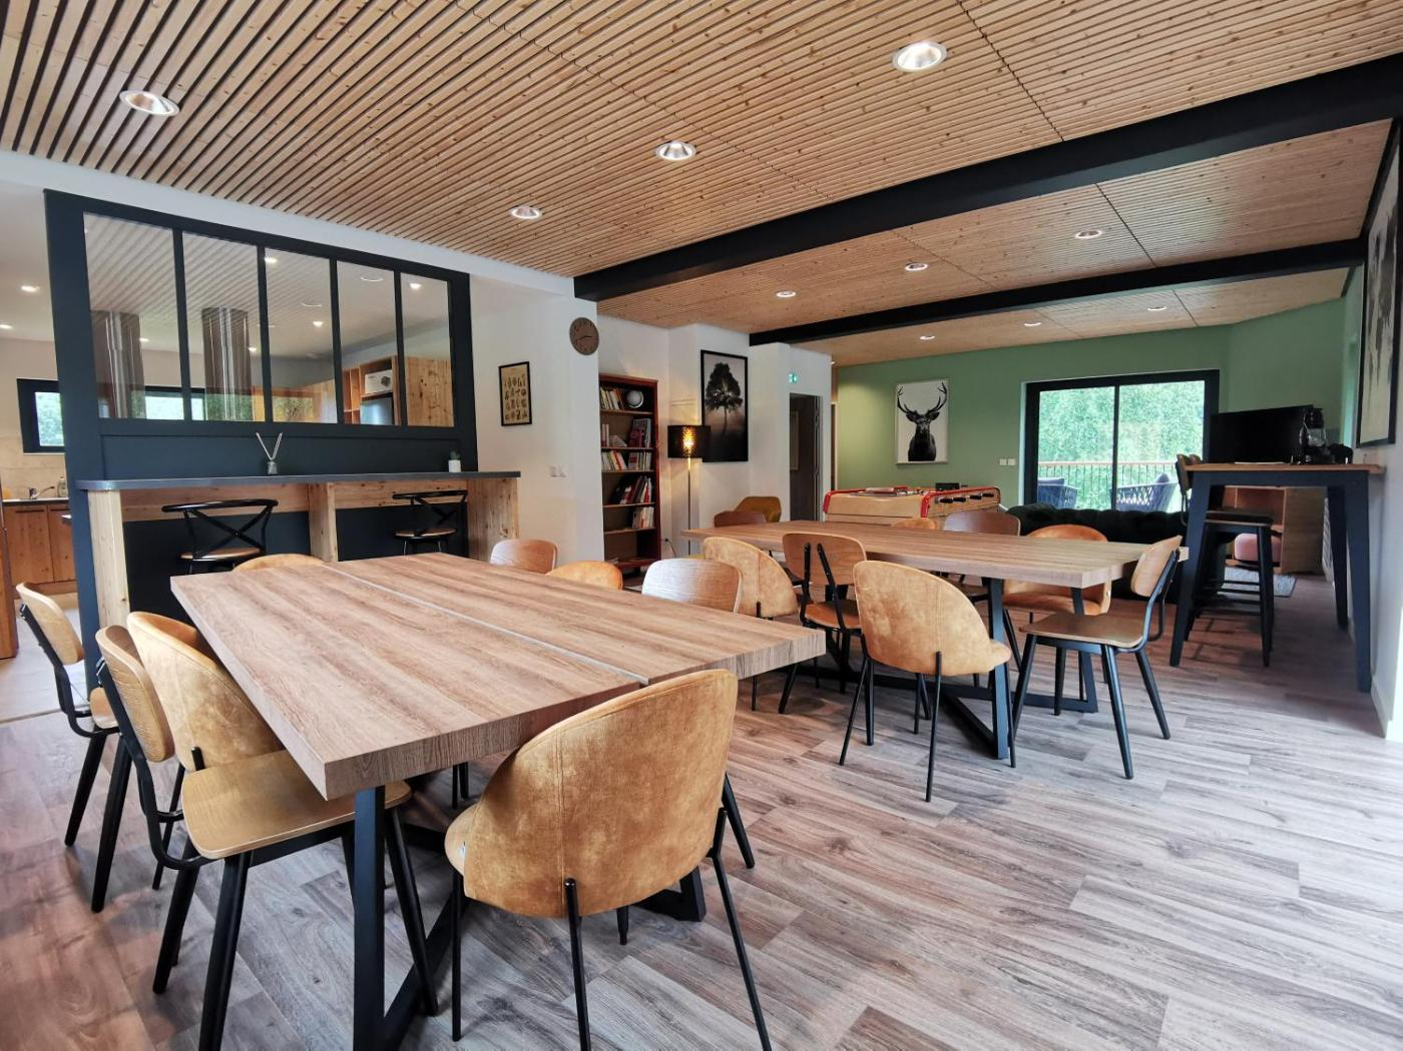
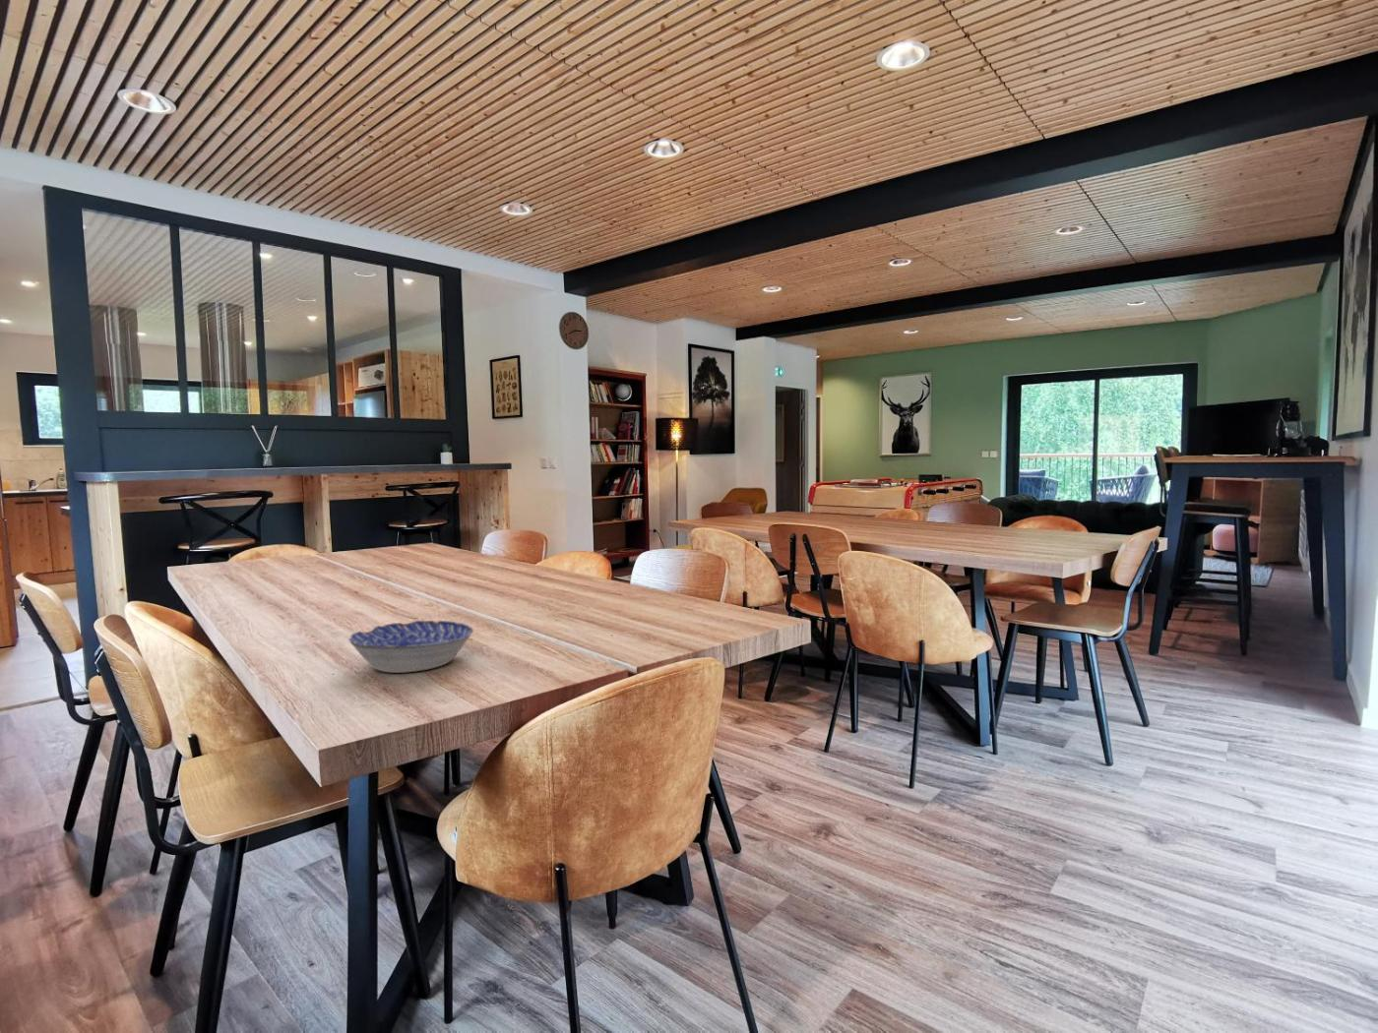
+ bowl (413, 646)
